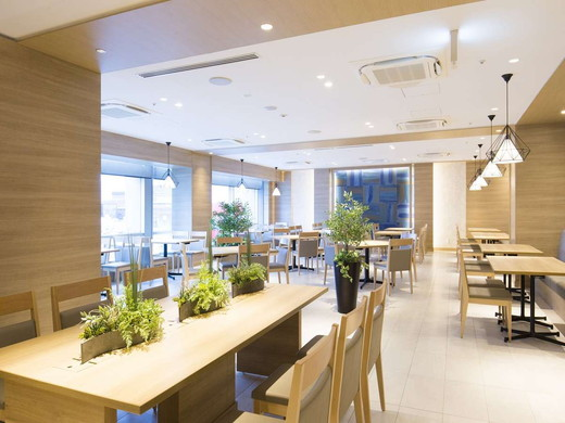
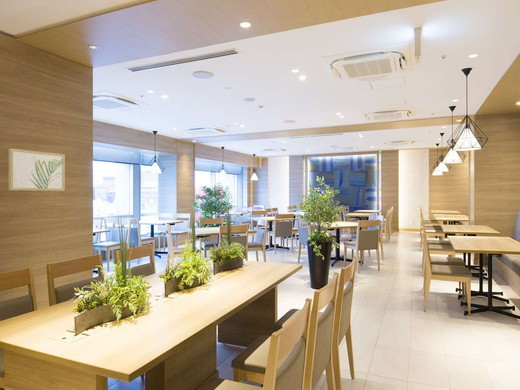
+ wall art (38, 171)
